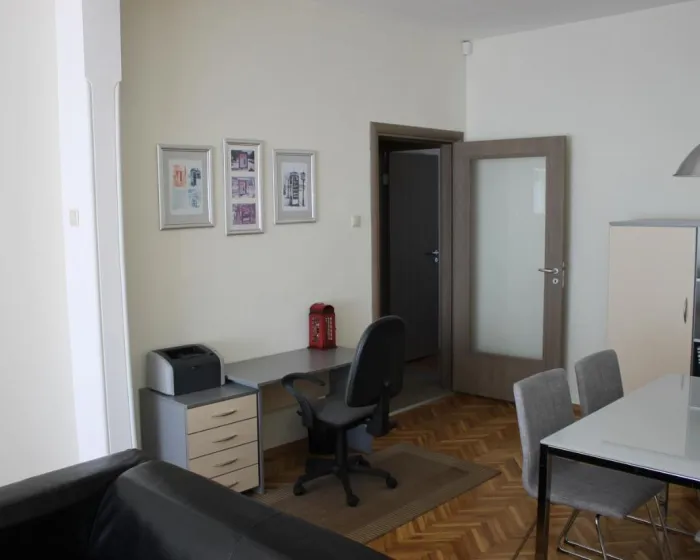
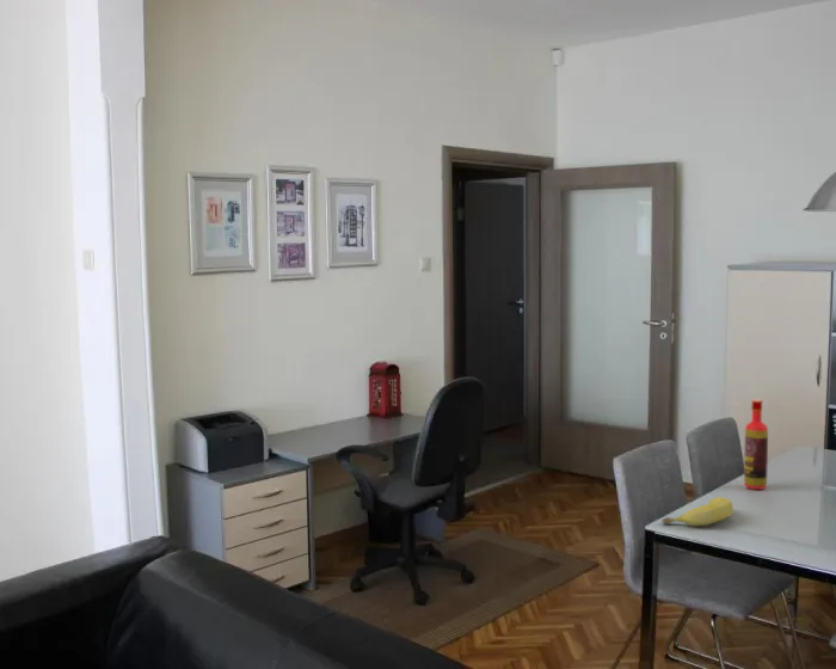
+ banana (697, 507)
+ bottle (756, 443)
